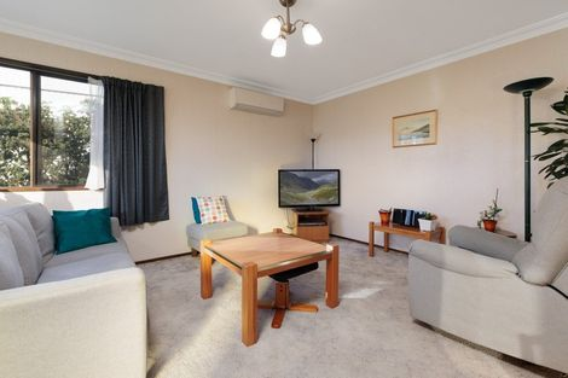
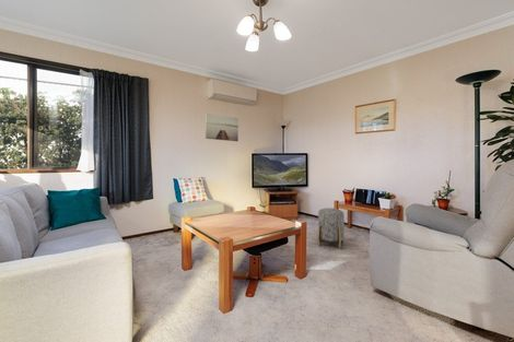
+ stool (330, 226)
+ wall art (222, 128)
